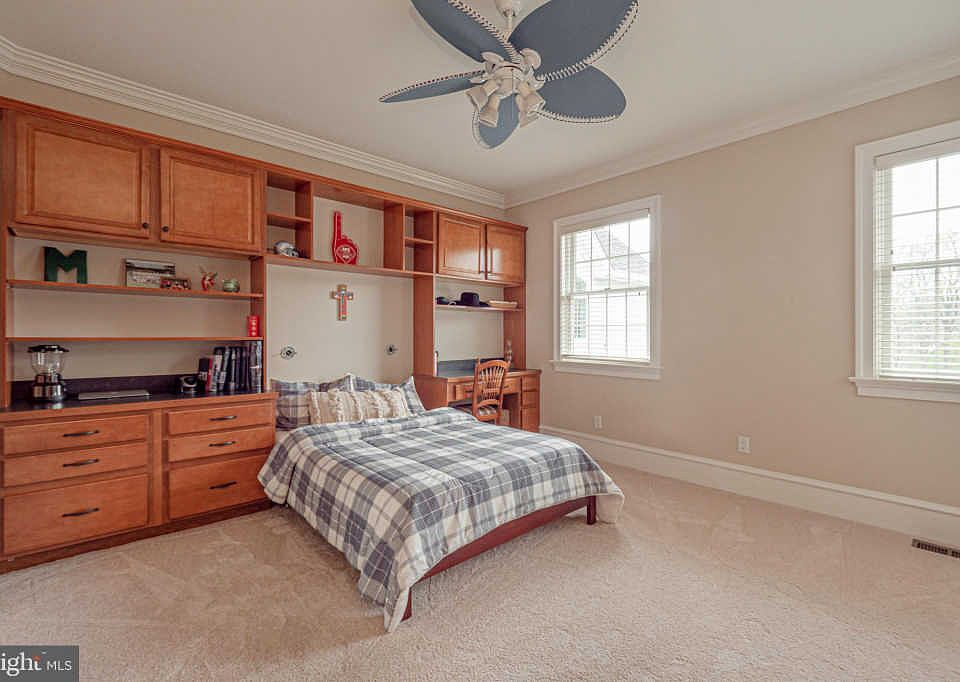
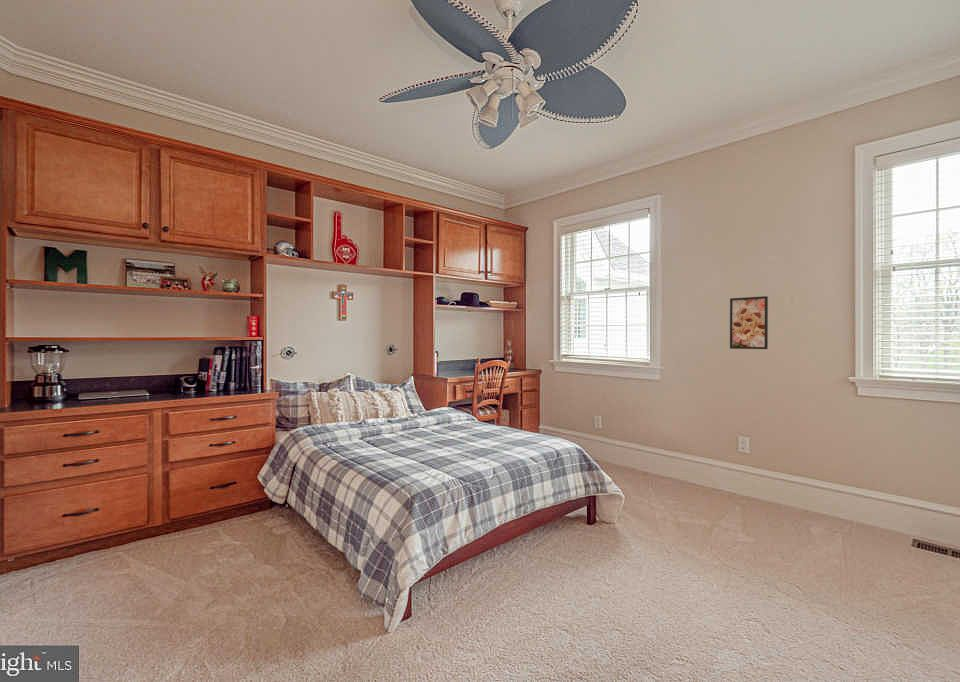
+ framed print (748, 323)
